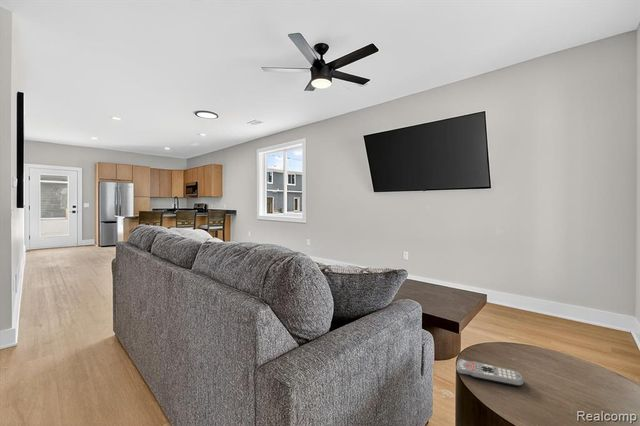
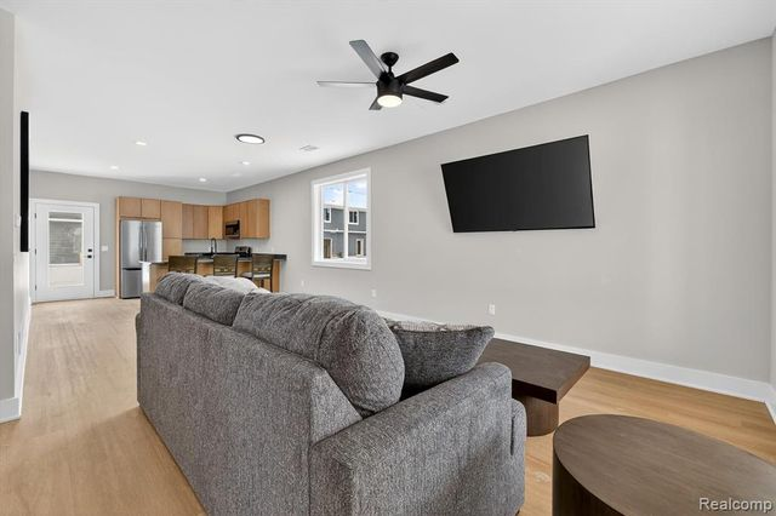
- remote control (488, 372)
